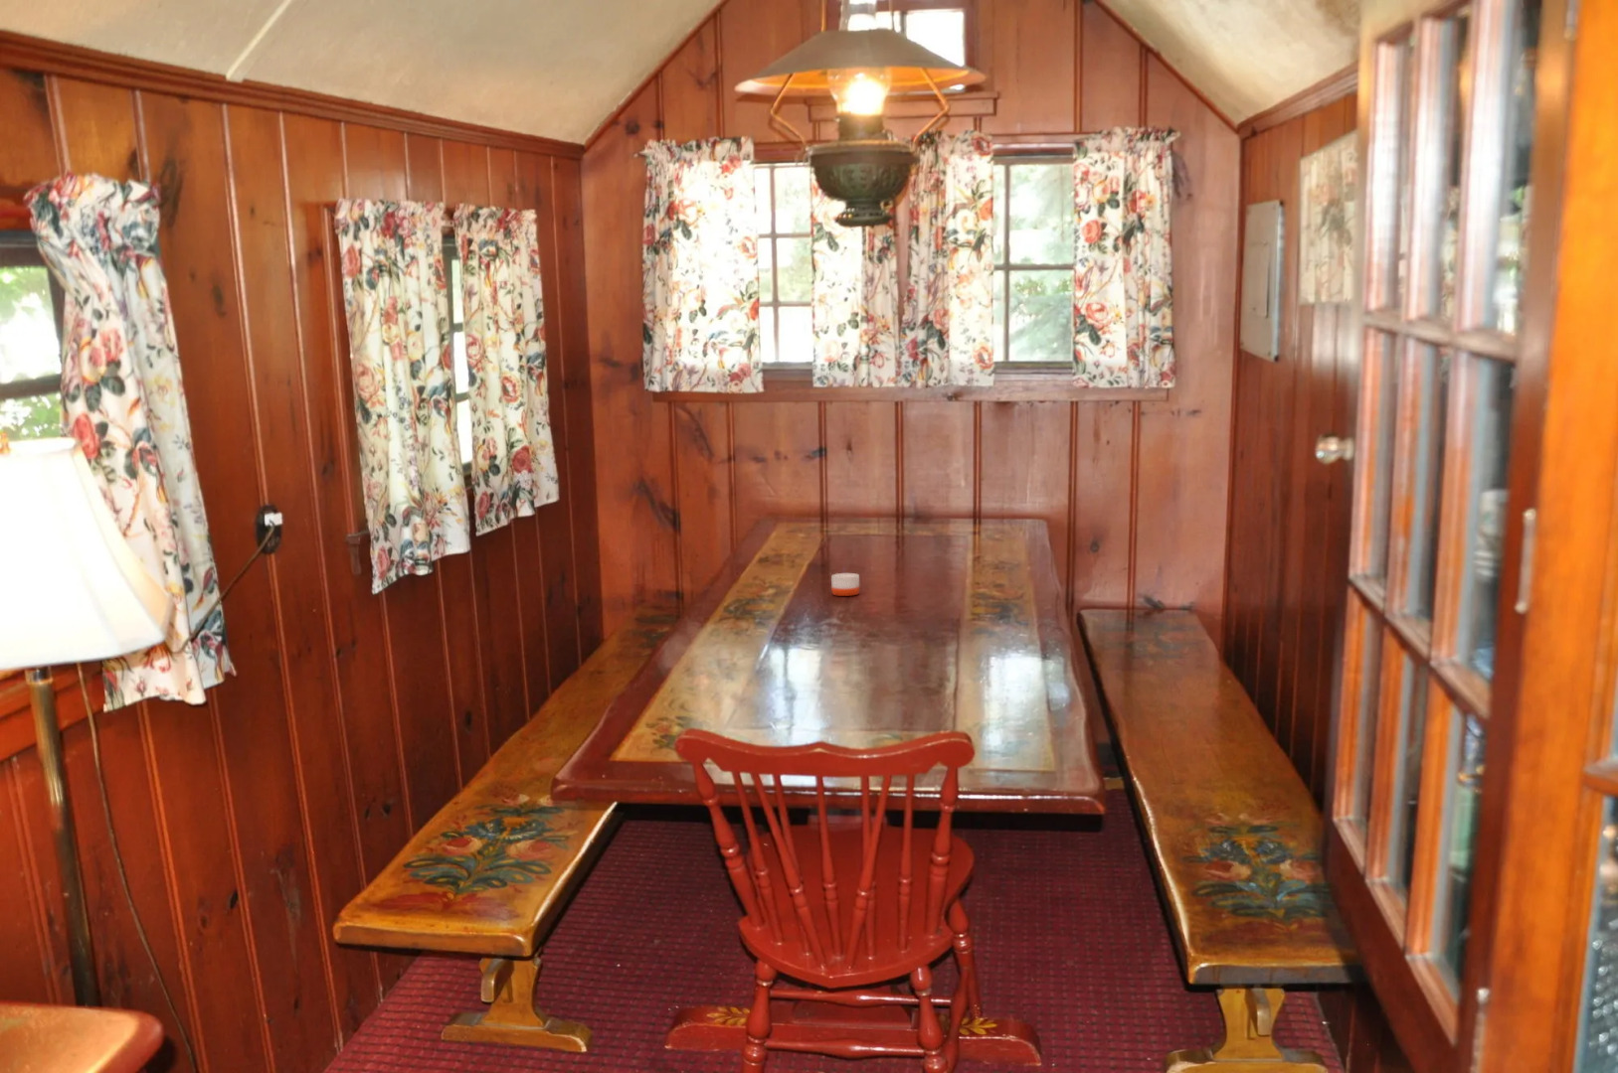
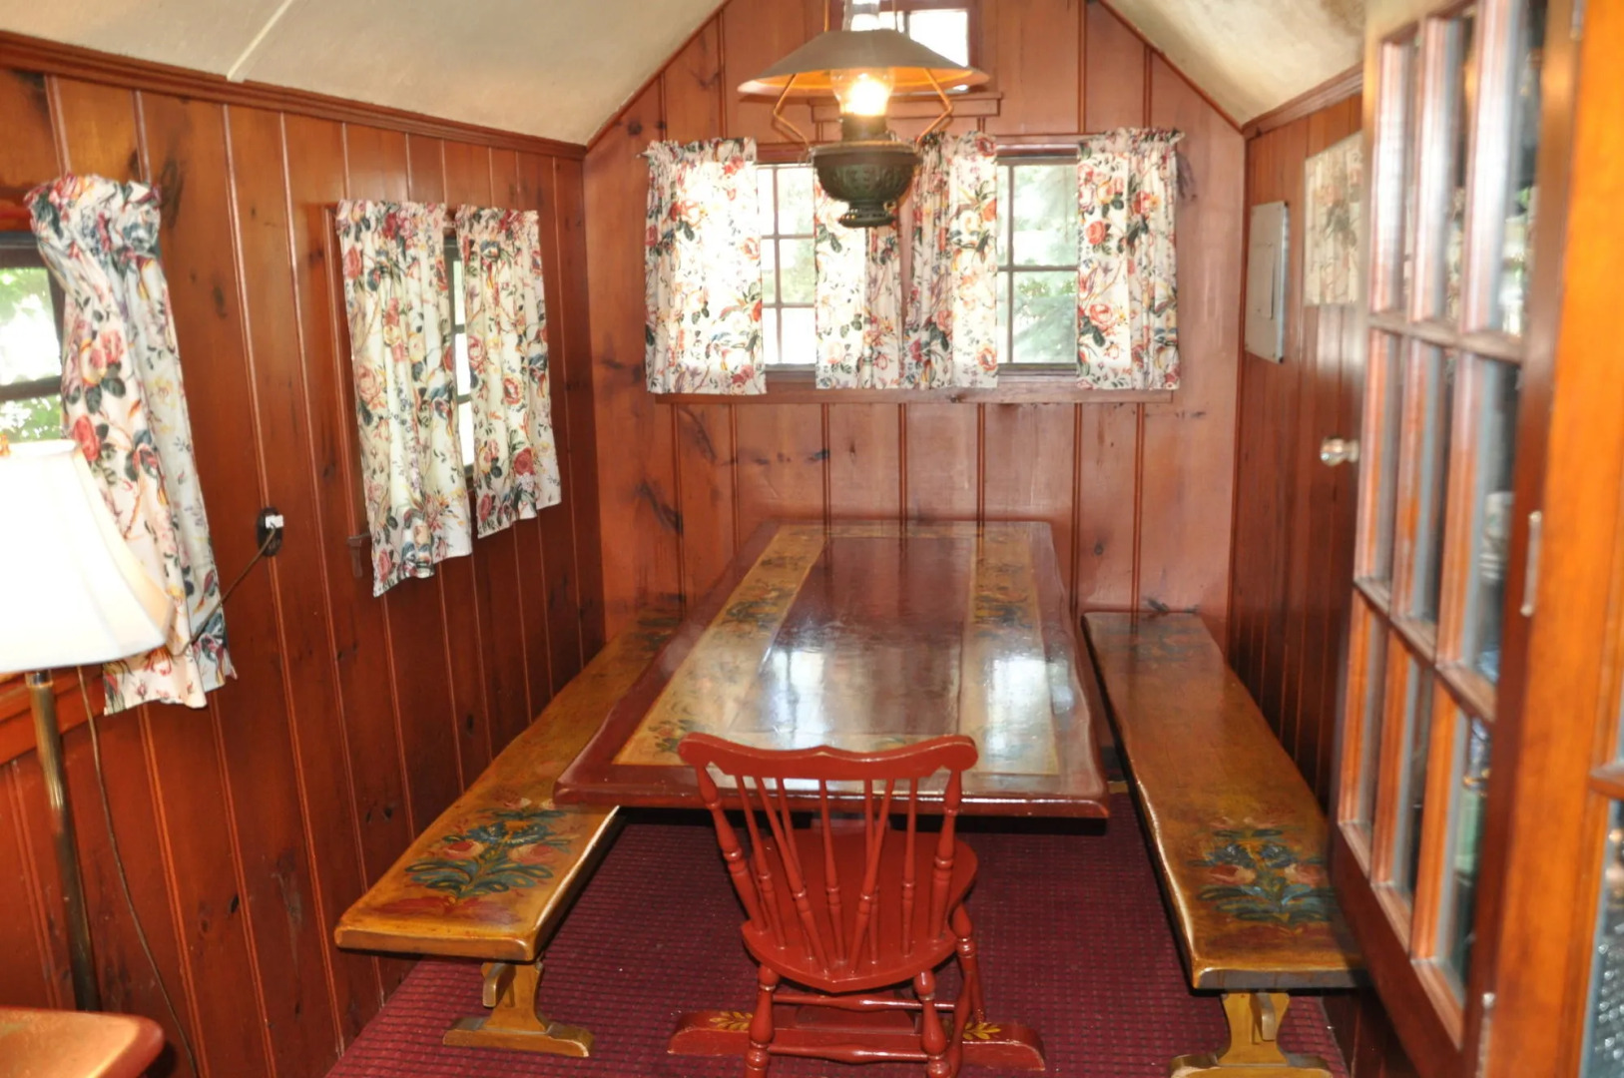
- candle (844, 575)
